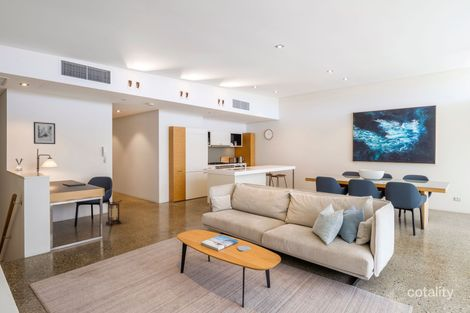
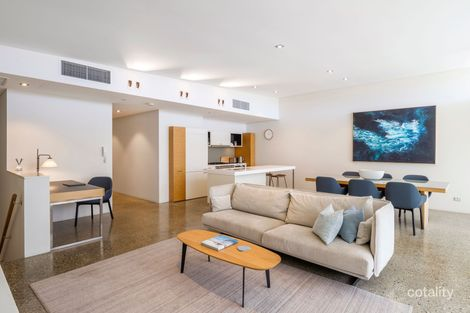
- lantern (113, 211)
- wall art (44, 133)
